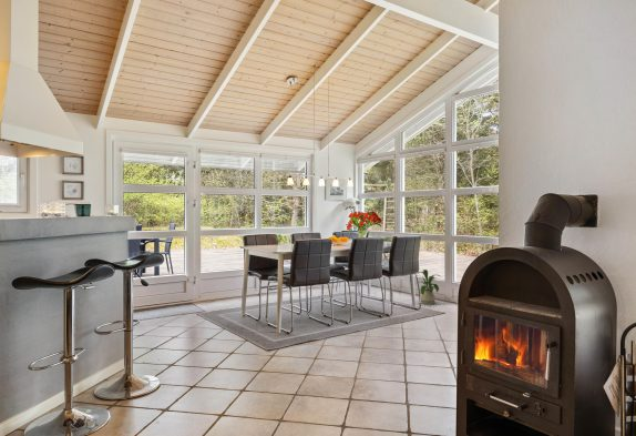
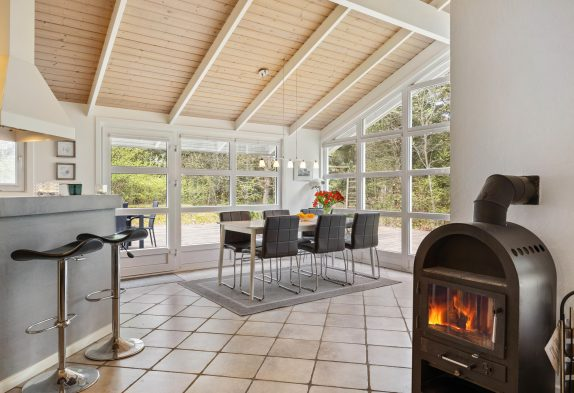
- house plant (430, 285)
